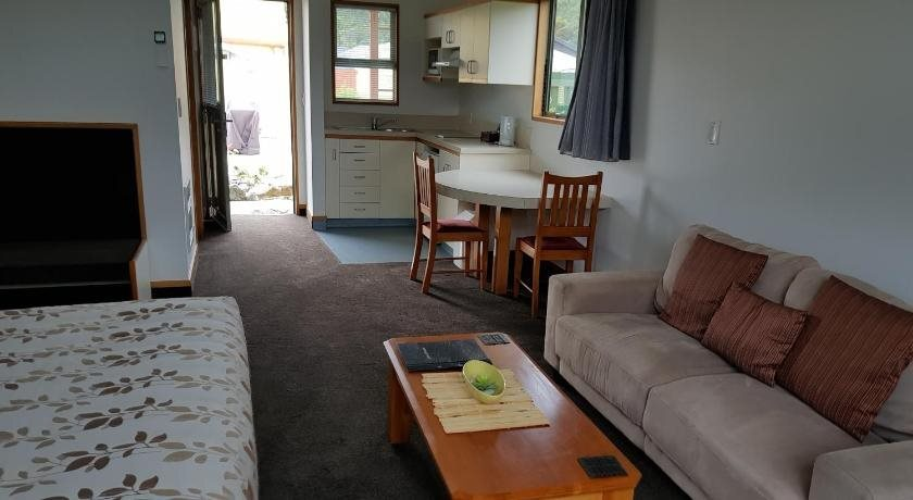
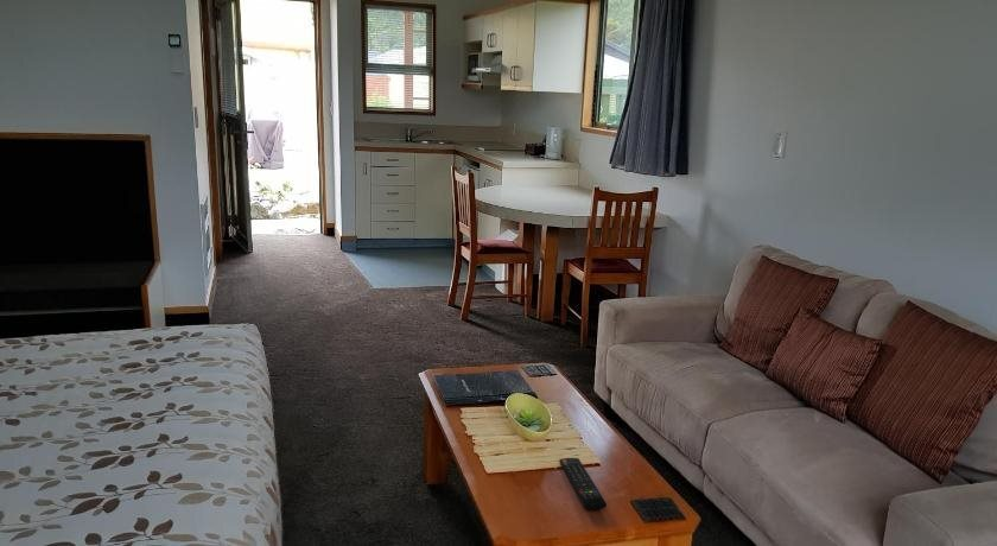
+ remote control (580, 482)
